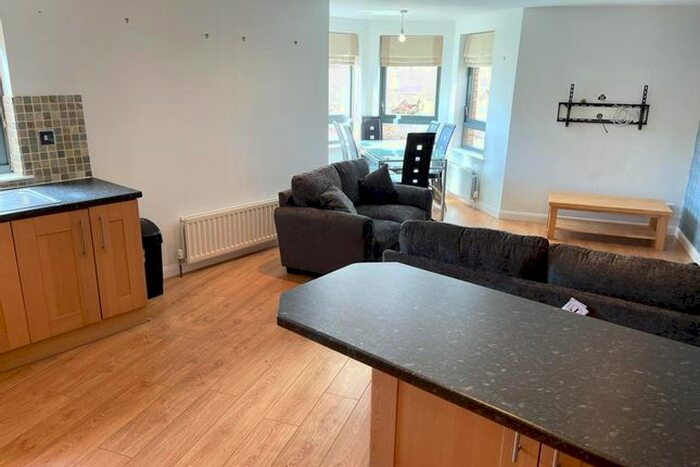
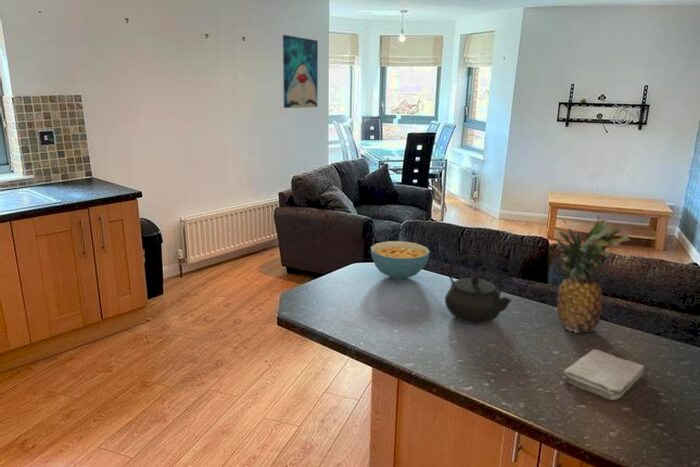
+ wall art (301, 73)
+ cereal bowl (399, 263)
+ kettle (478, 288)
+ fruit (586, 276)
+ washcloth (603, 371)
